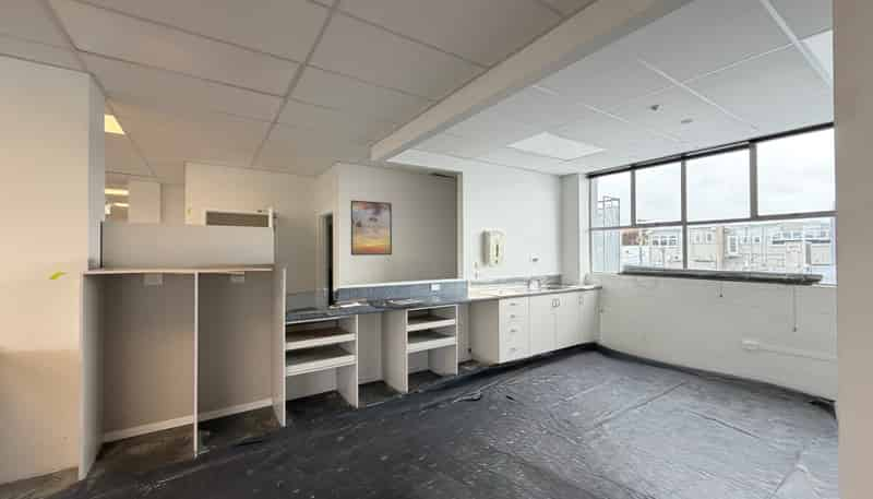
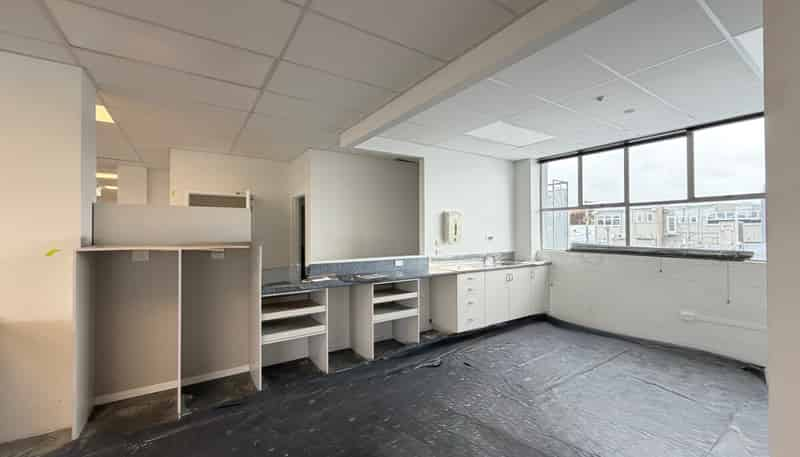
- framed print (371, 228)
